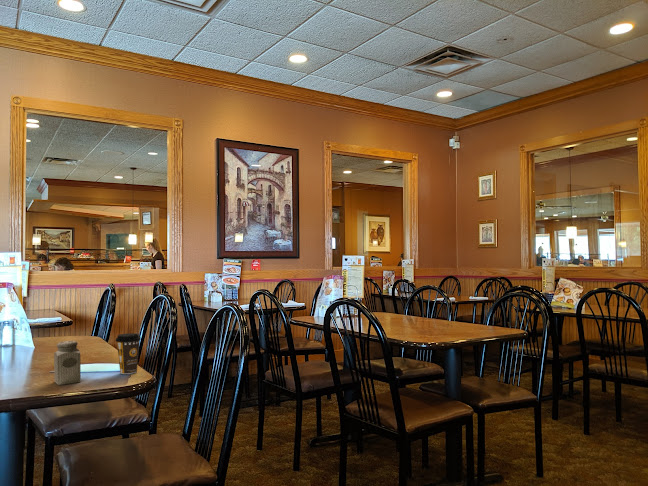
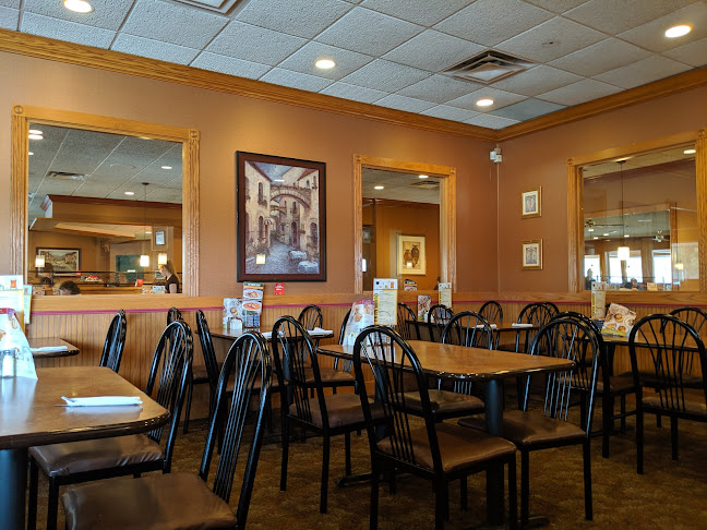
- salt shaker (67, 361)
- coffee cup (128, 353)
